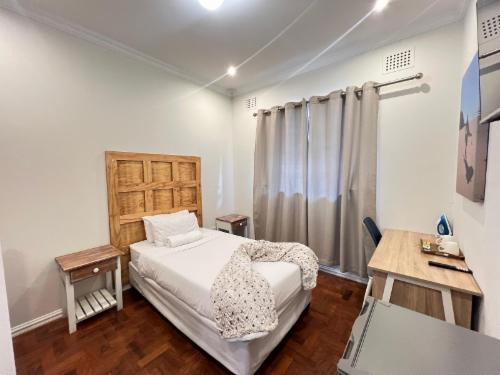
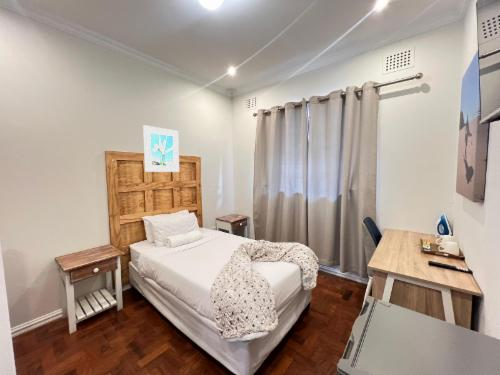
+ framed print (162, 150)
